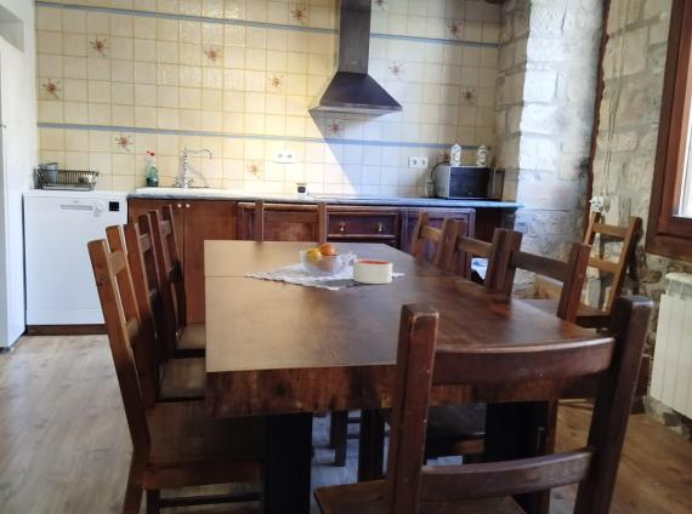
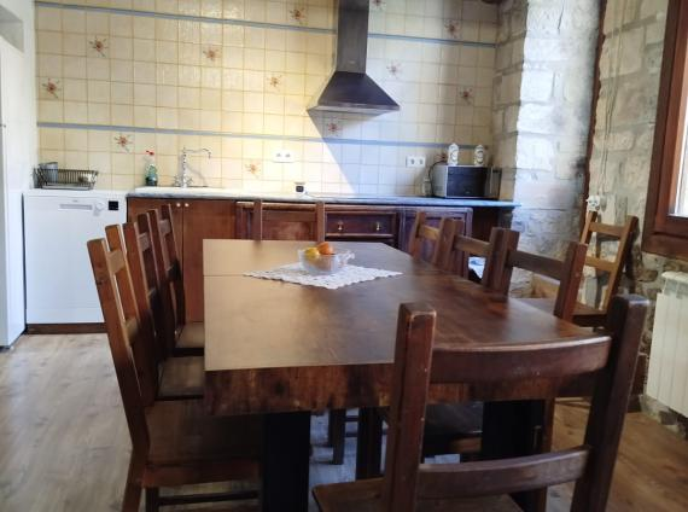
- candle (371, 270)
